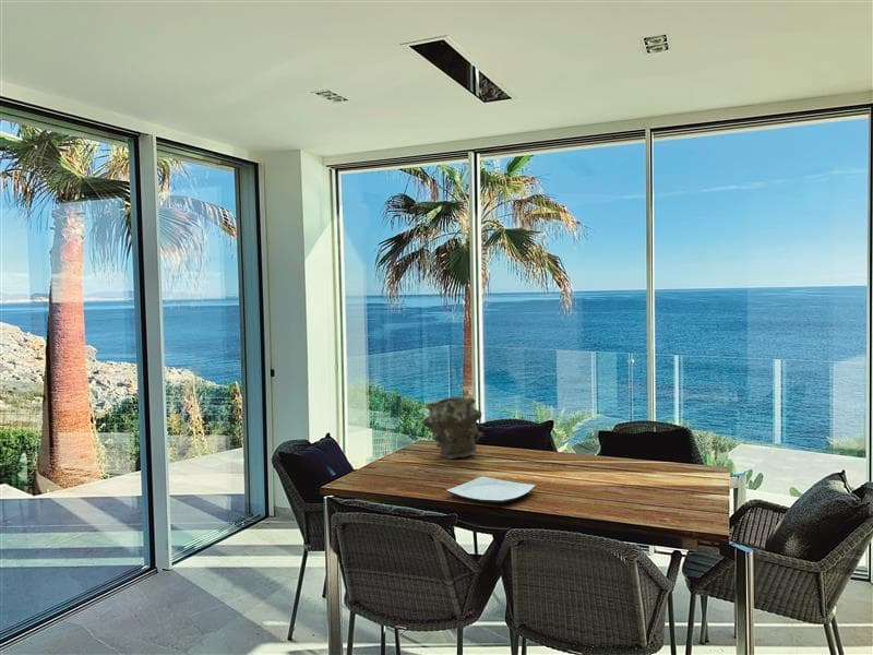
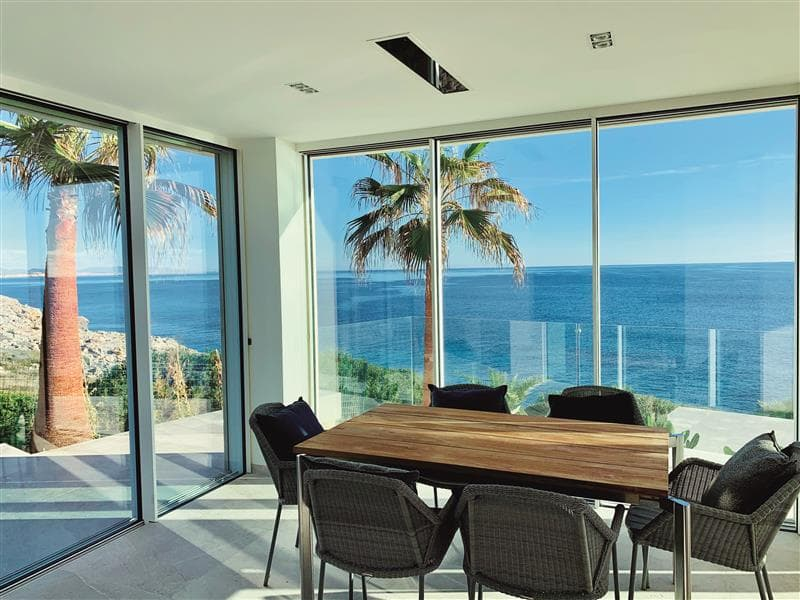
- vase (454, 427)
- plate (491, 490)
